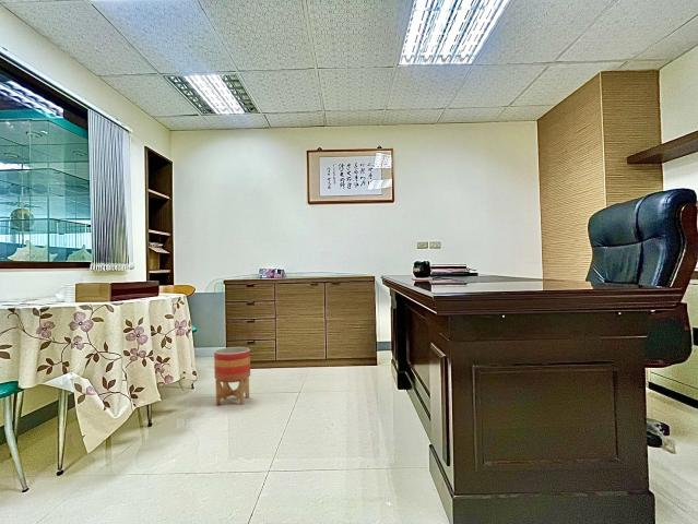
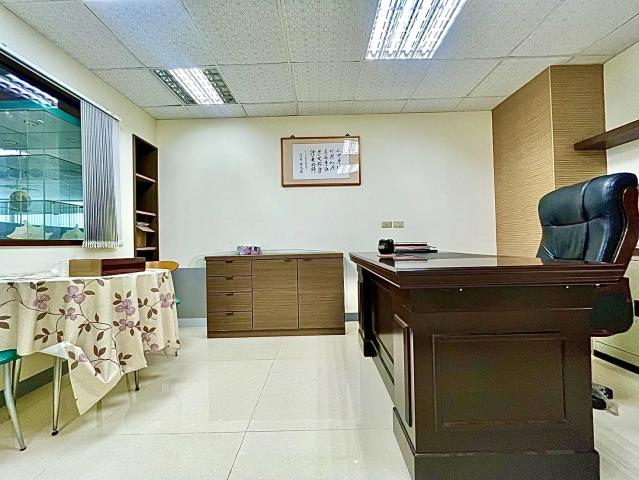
- planter (233, 374)
